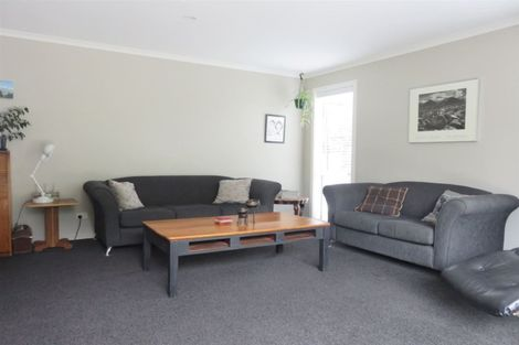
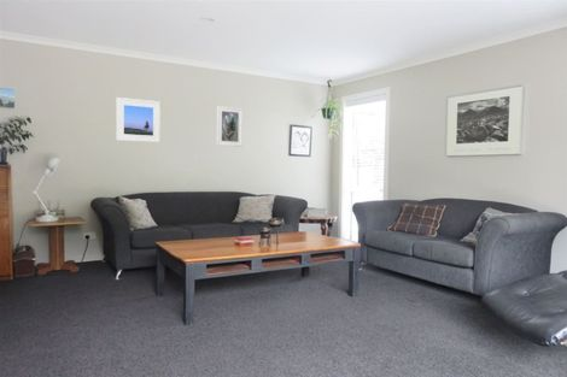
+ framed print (138, 120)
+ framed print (229, 126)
